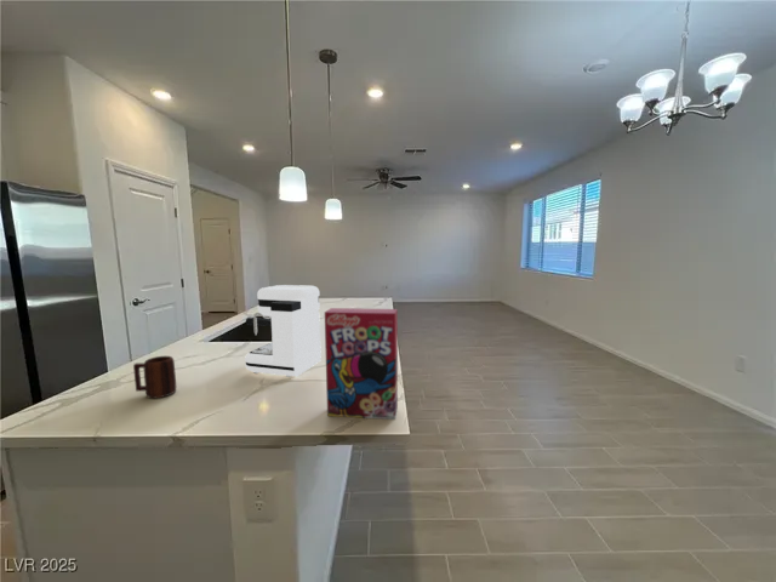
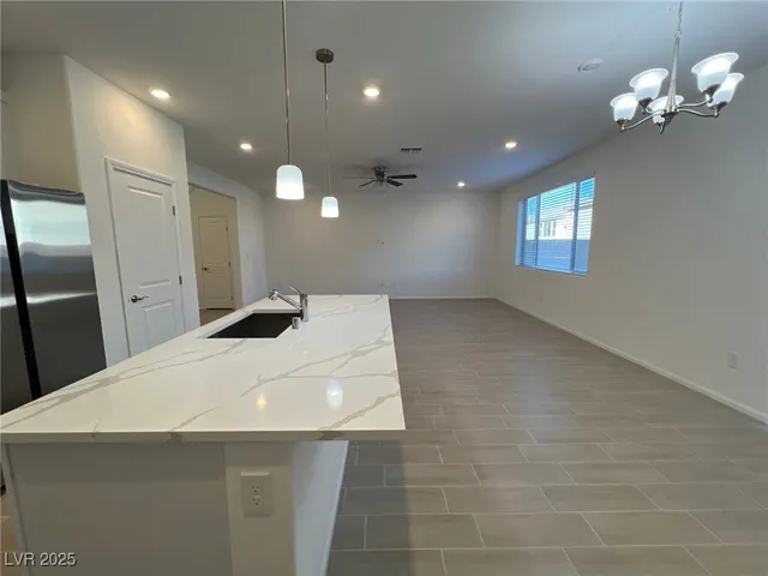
- mug (155, 376)
- cereal box (361, 361)
- coffee maker (284, 327)
